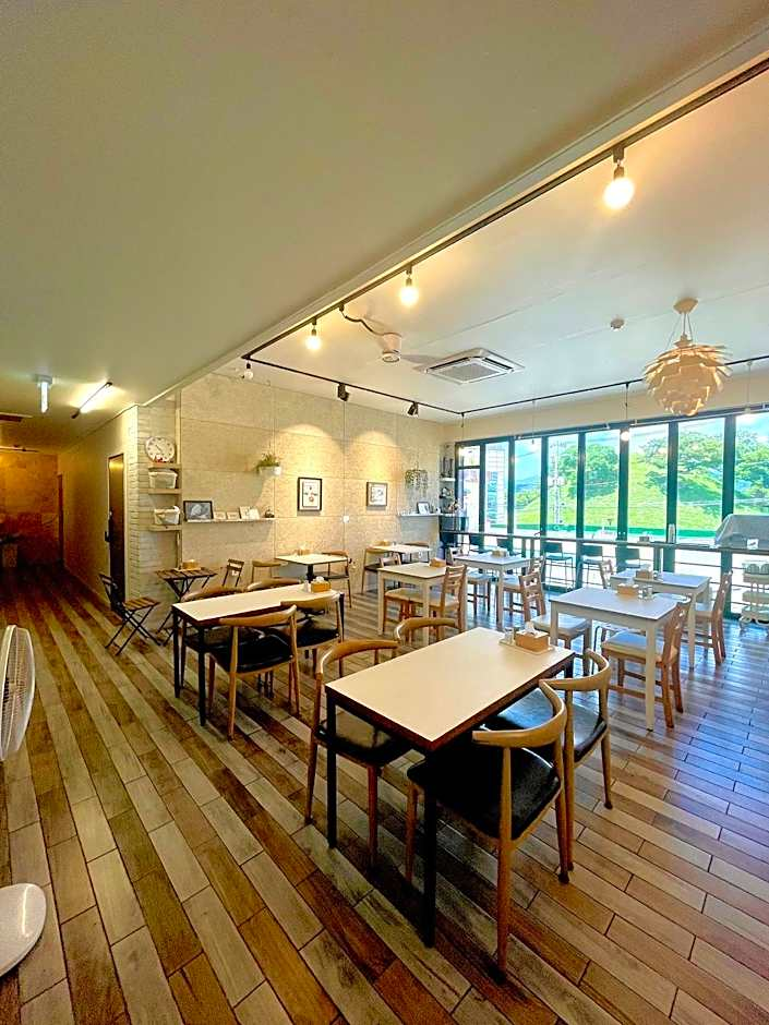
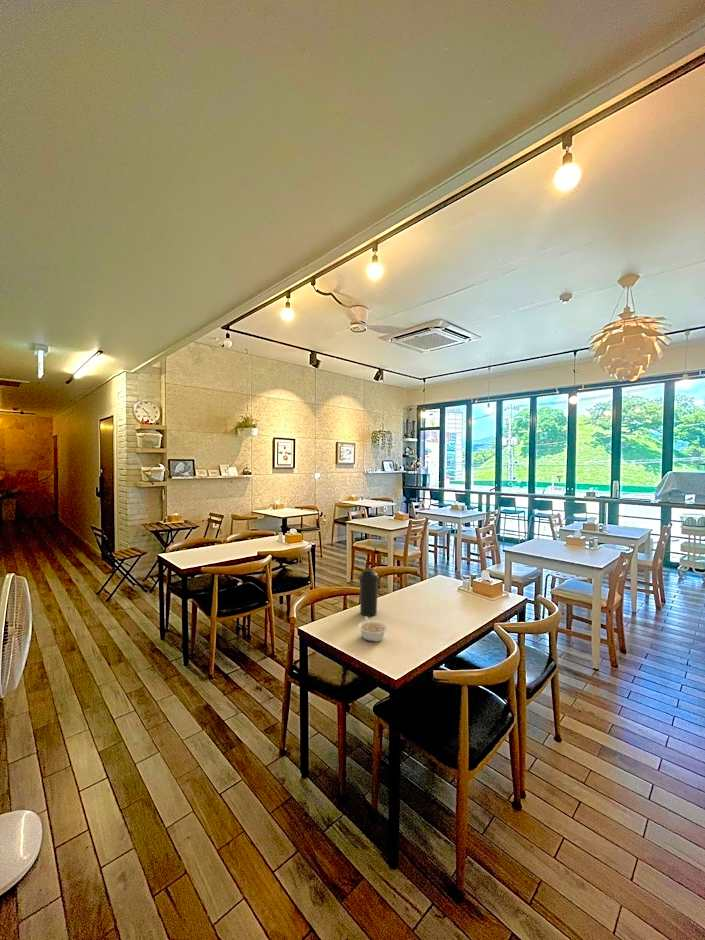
+ water bottle (368, 591)
+ legume (371, 630)
